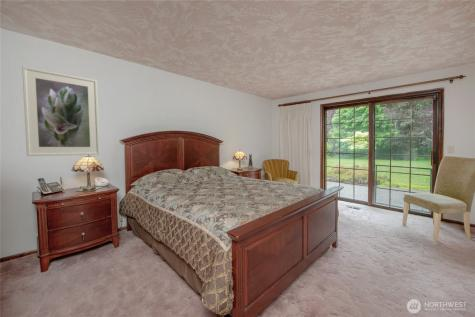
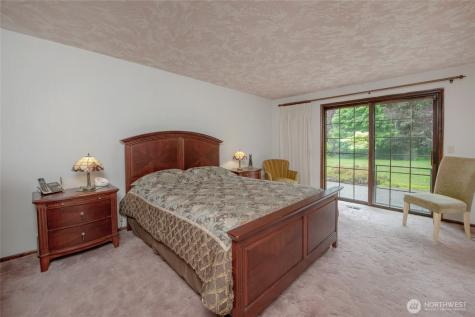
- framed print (64, 115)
